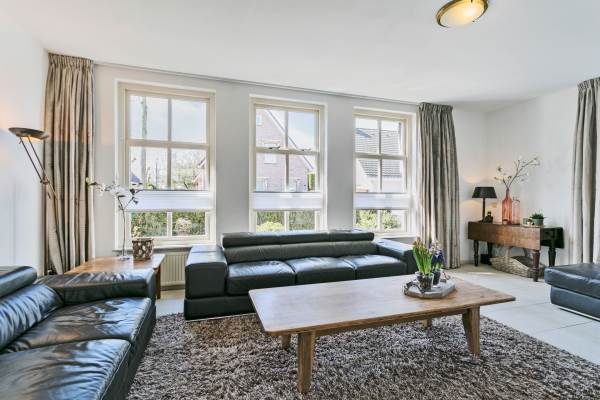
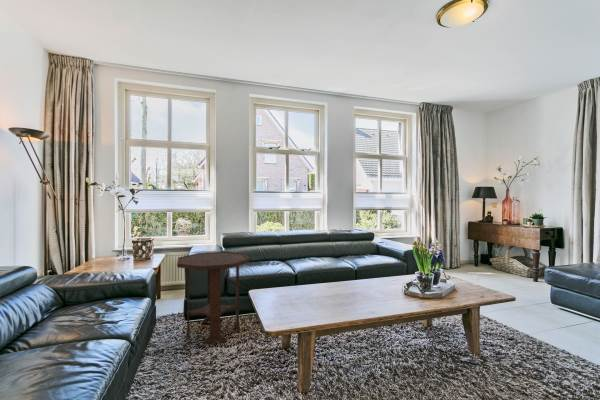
+ side table (213, 294)
